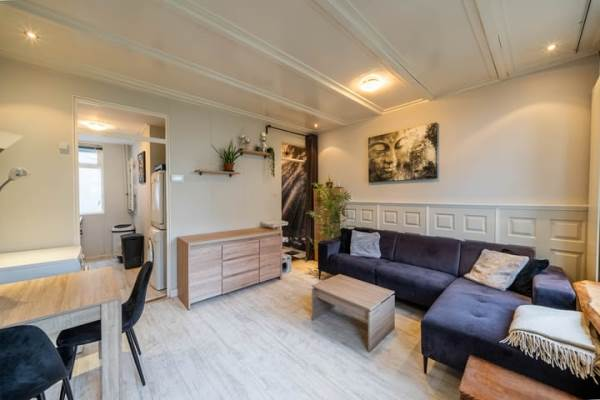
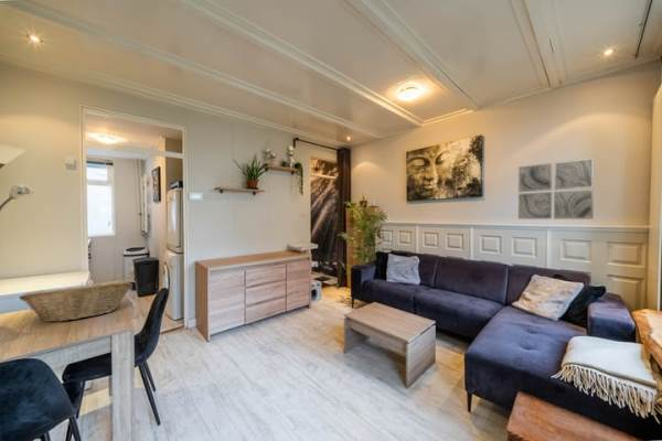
+ wall art (554, 190)
+ fruit basket (82, 297)
